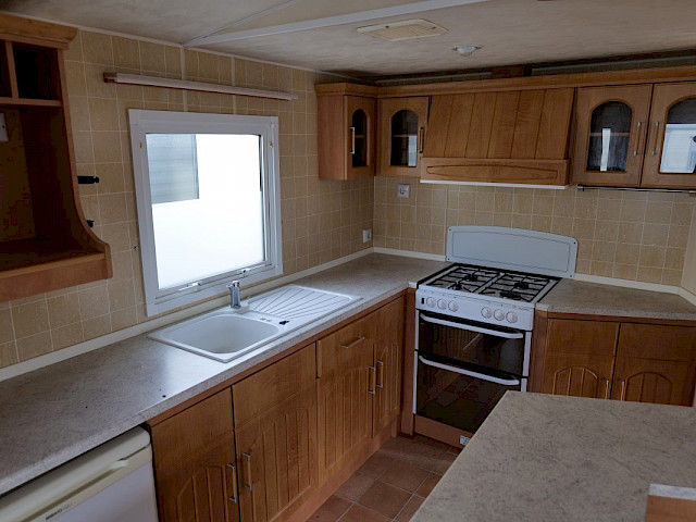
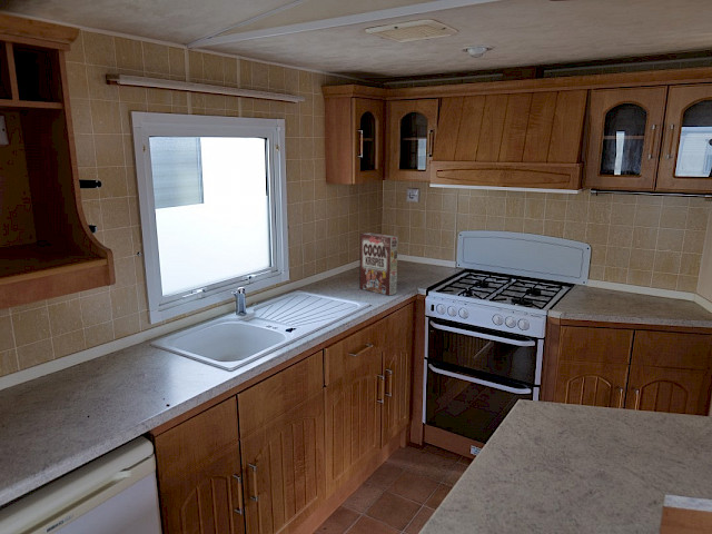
+ cereal box (377, 263)
